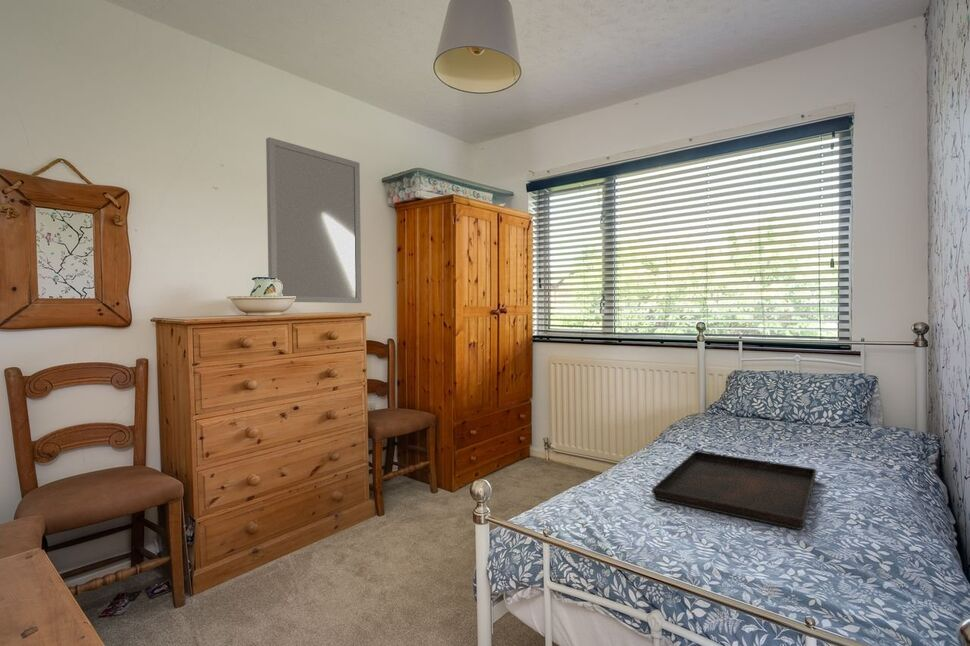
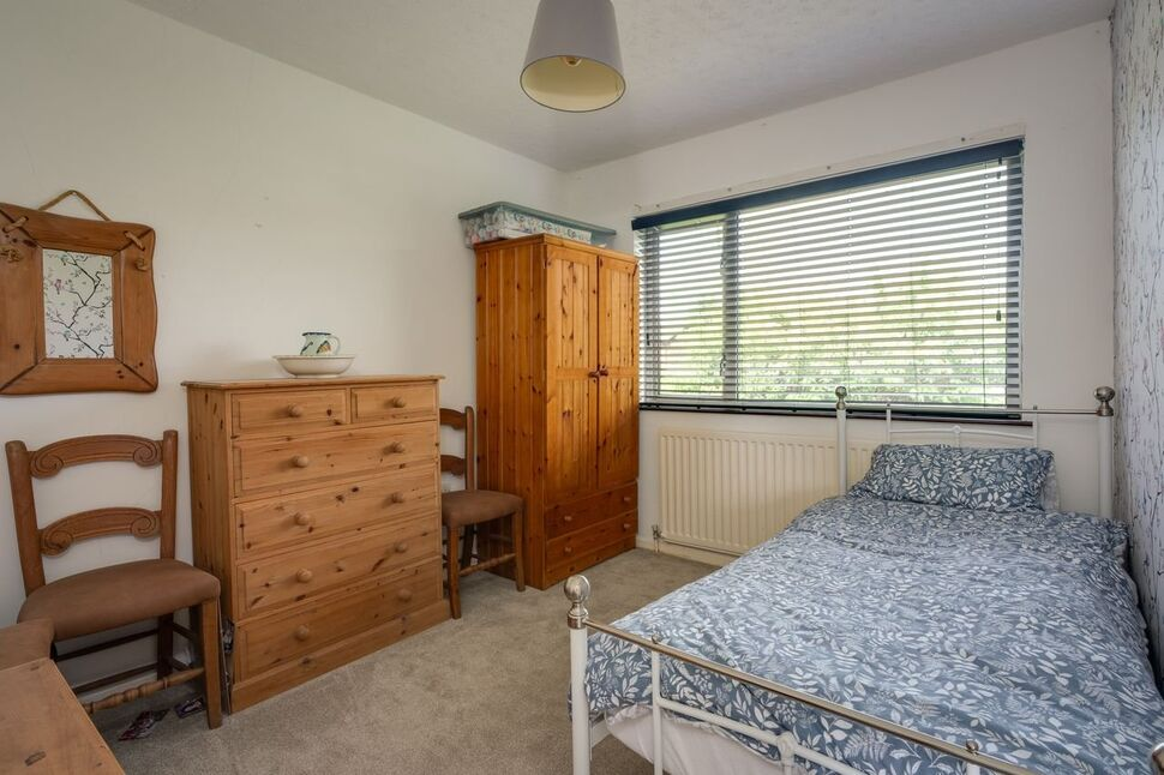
- serving tray (738, 483)
- home mirror (317, 227)
